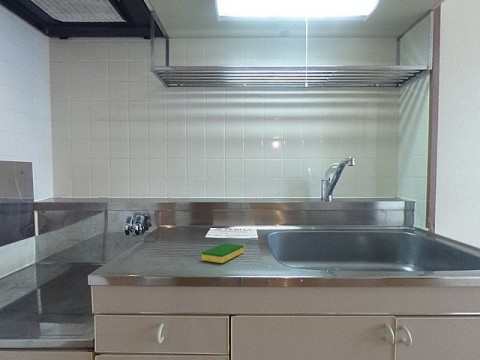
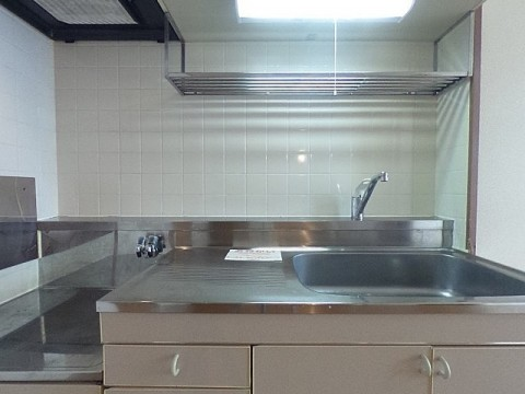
- dish sponge (223, 252)
